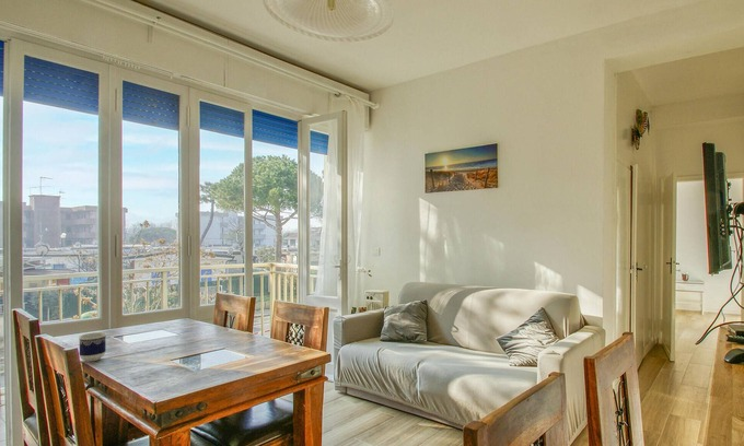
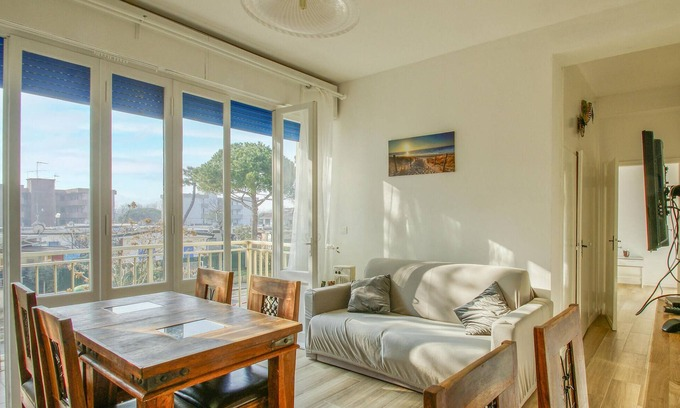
- cup (92, 347)
